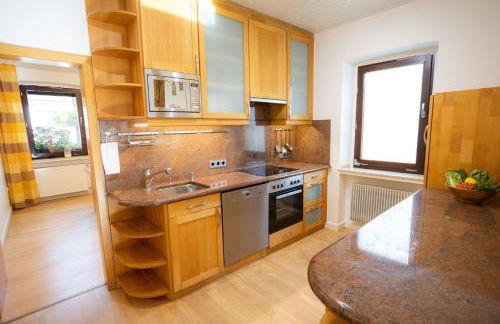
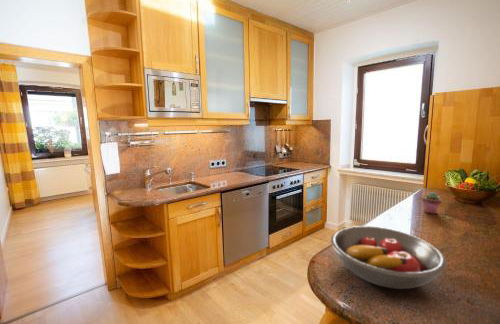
+ potted succulent (431, 202)
+ fruit bowl (382, 255)
